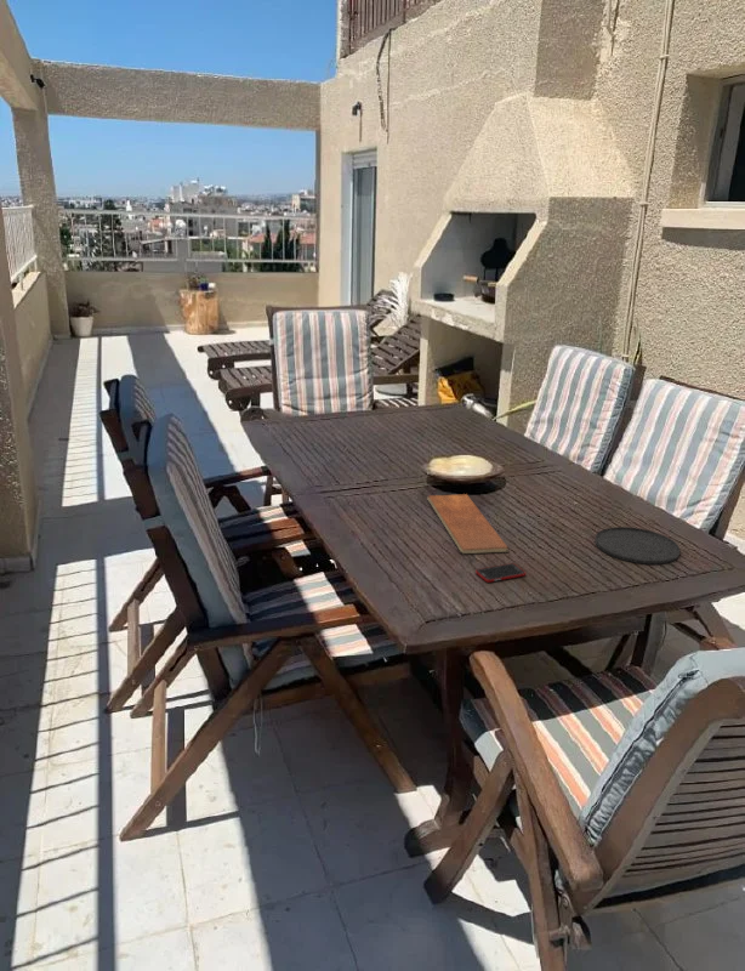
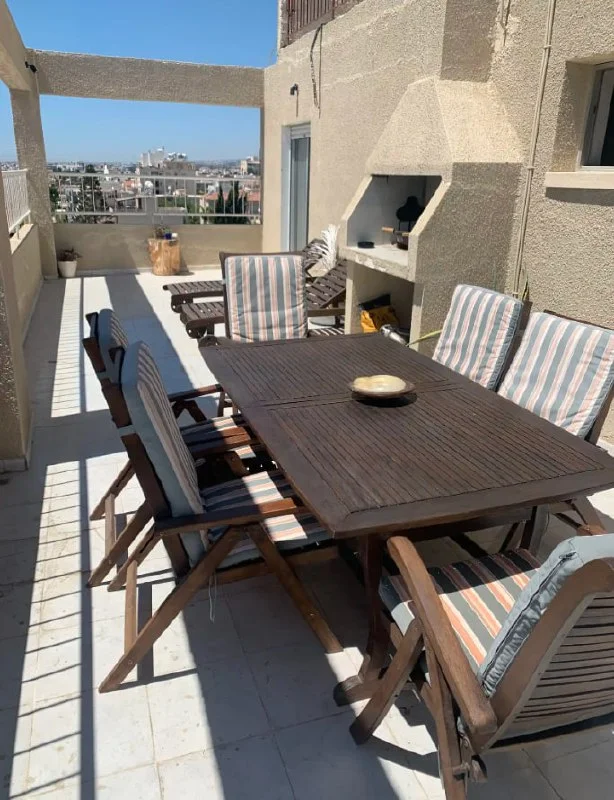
- plate (636, 544)
- chopping board (464, 521)
- cell phone (500, 572)
